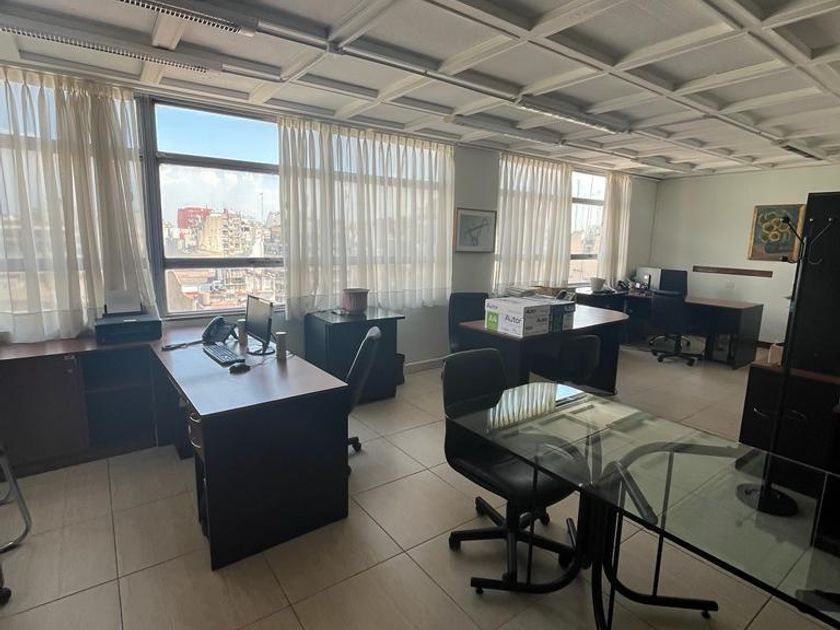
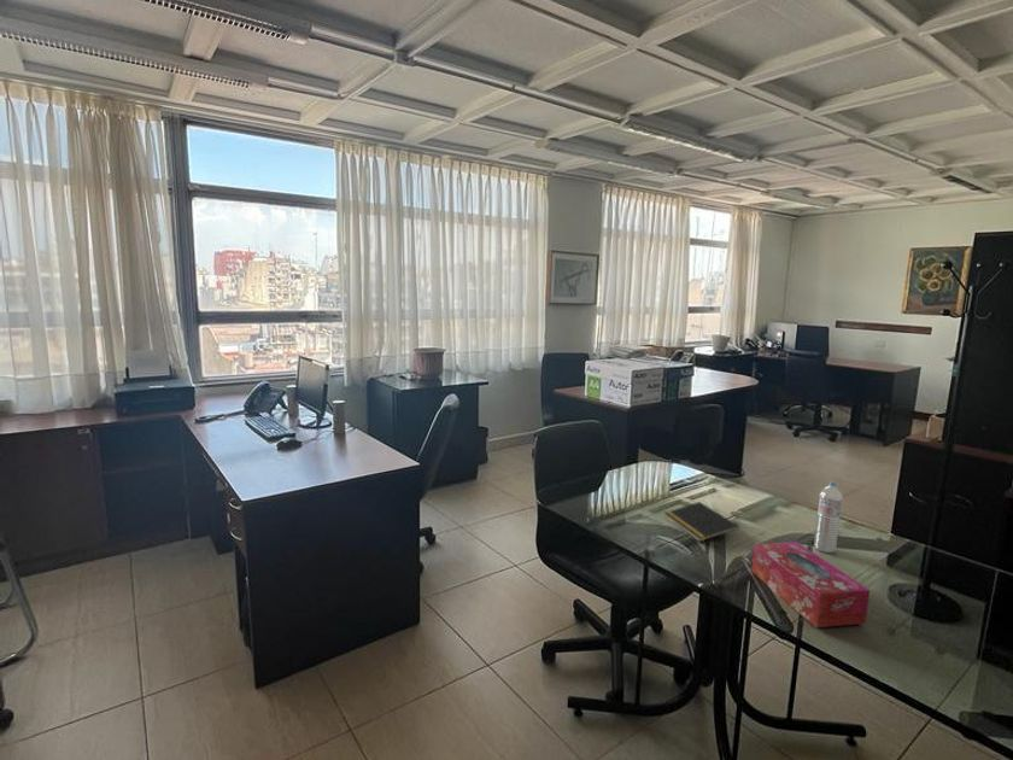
+ notepad (699, 520)
+ tissue box (806, 580)
+ water bottle (828, 515)
